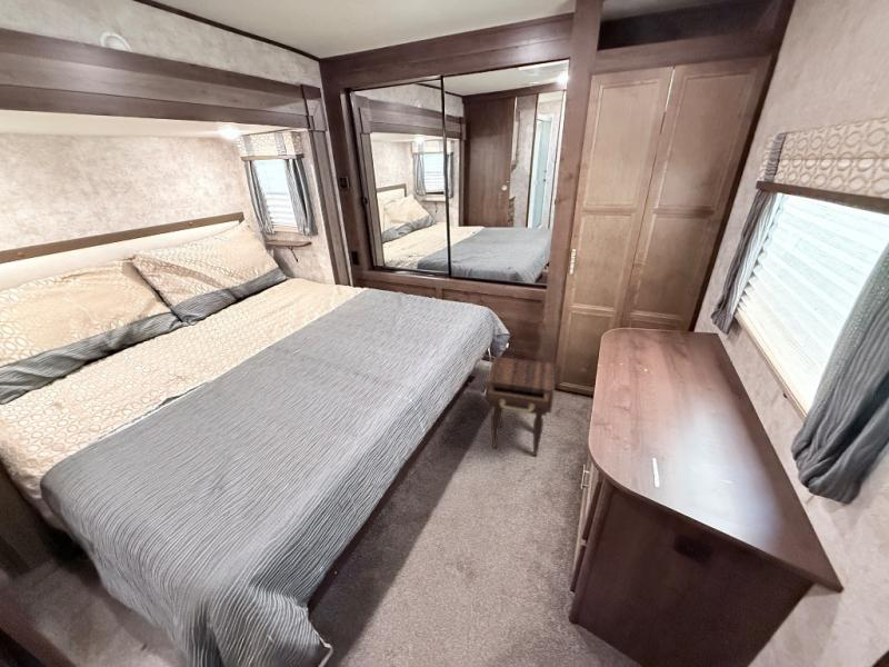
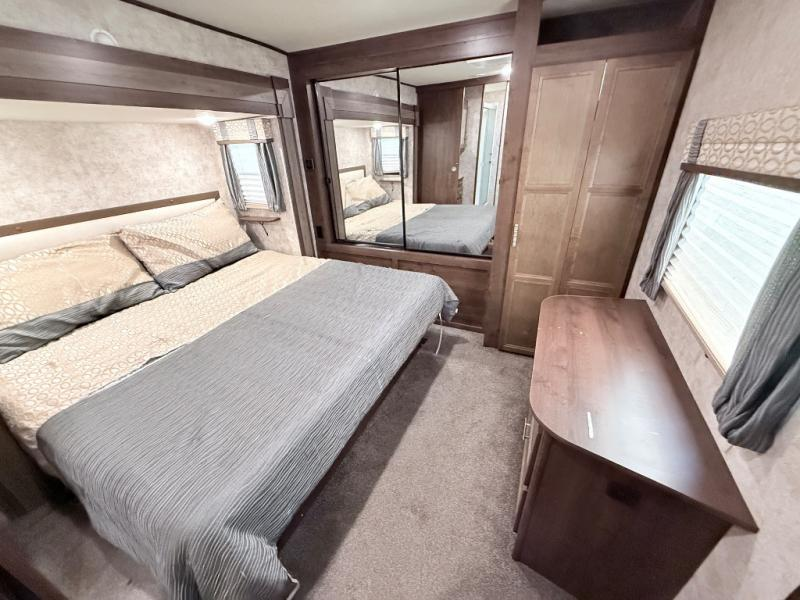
- nightstand (517, 410)
